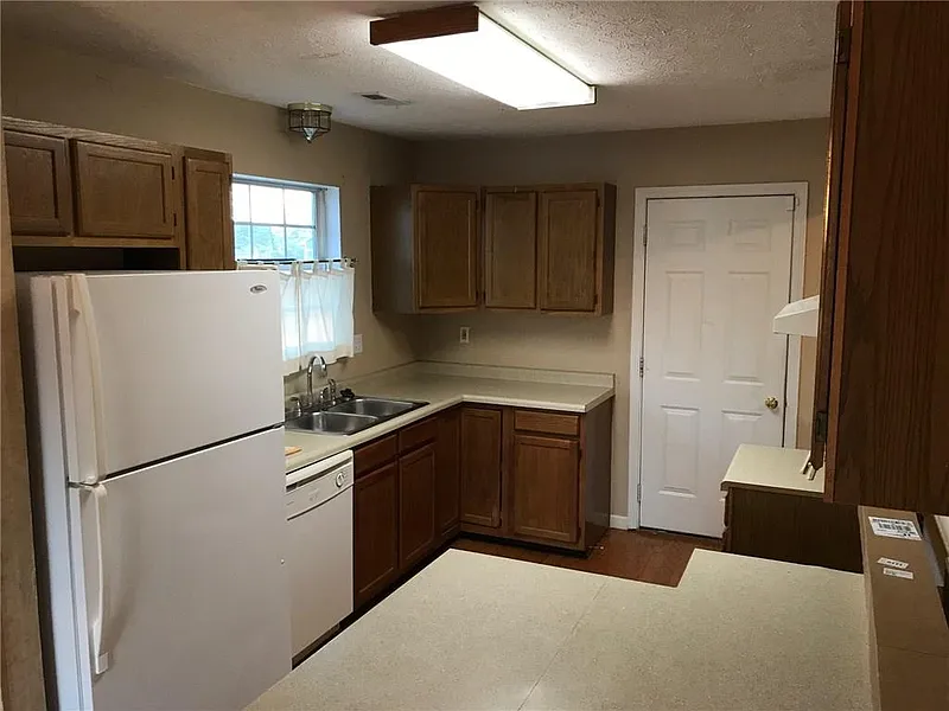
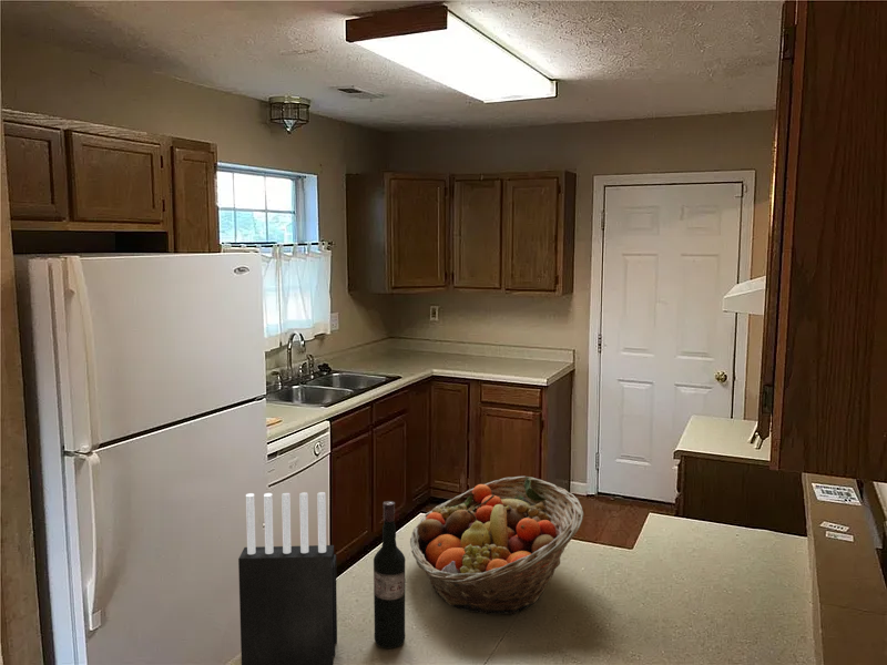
+ fruit basket (493, 539)
+ knife block (289, 572)
+ wine bottle (389, 572)
